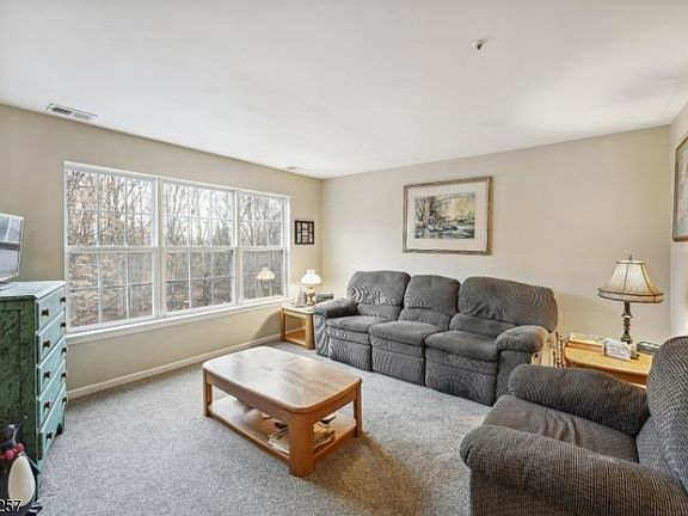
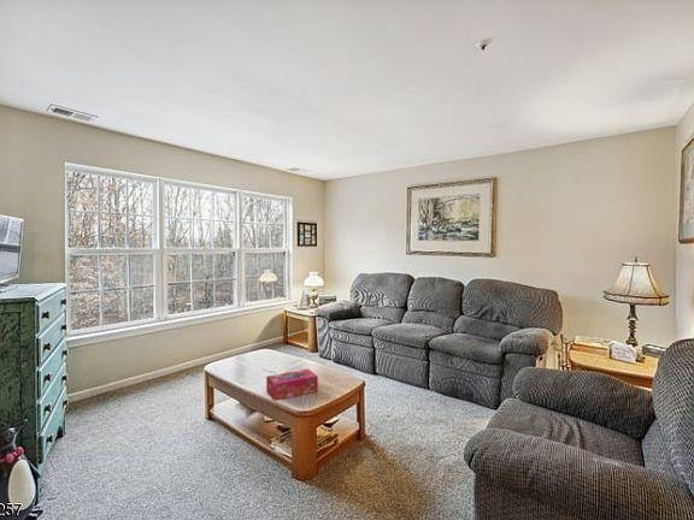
+ tissue box (292, 383)
